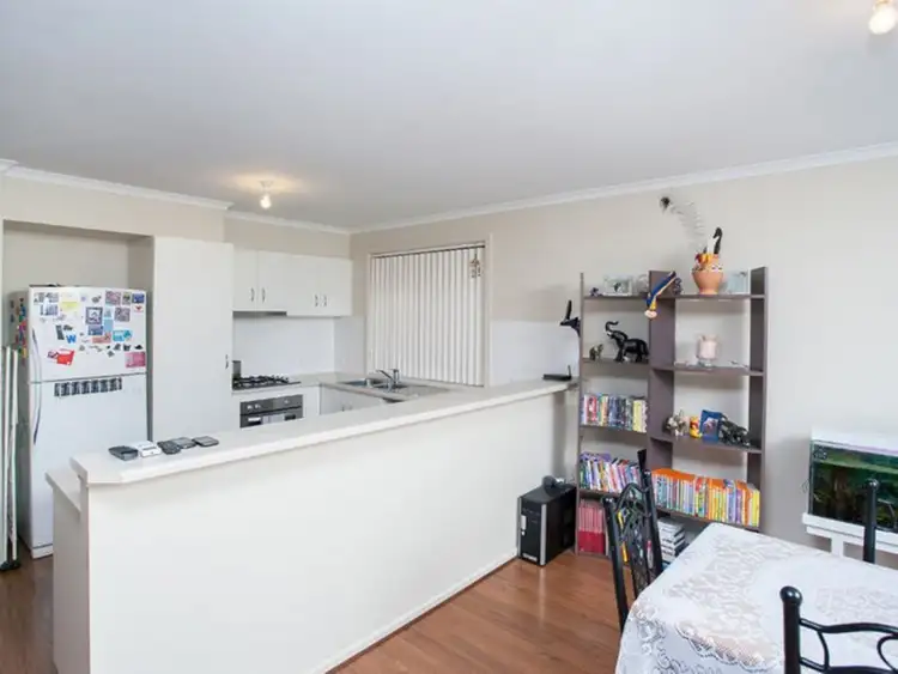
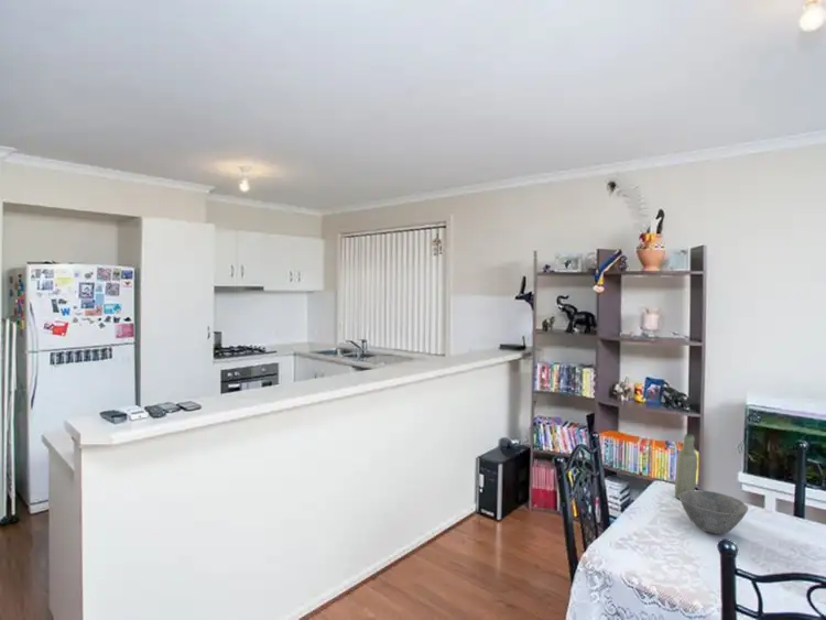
+ bowl (711, 515)
+ bottle (685, 466)
